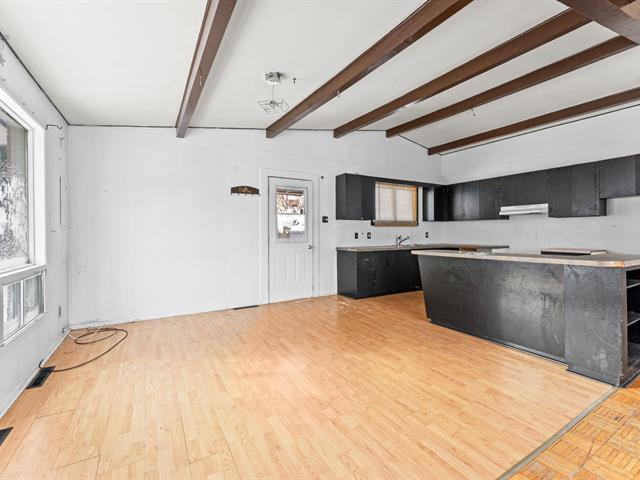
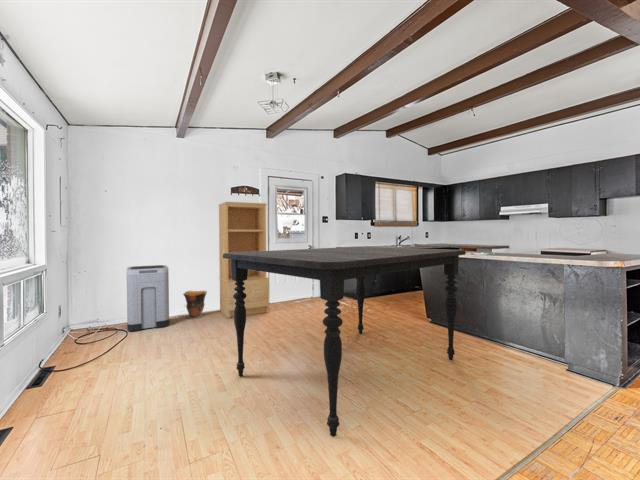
+ bookcase (243, 251)
+ dining table (358, 309)
+ trash can (148, 295)
+ bucket (195, 304)
